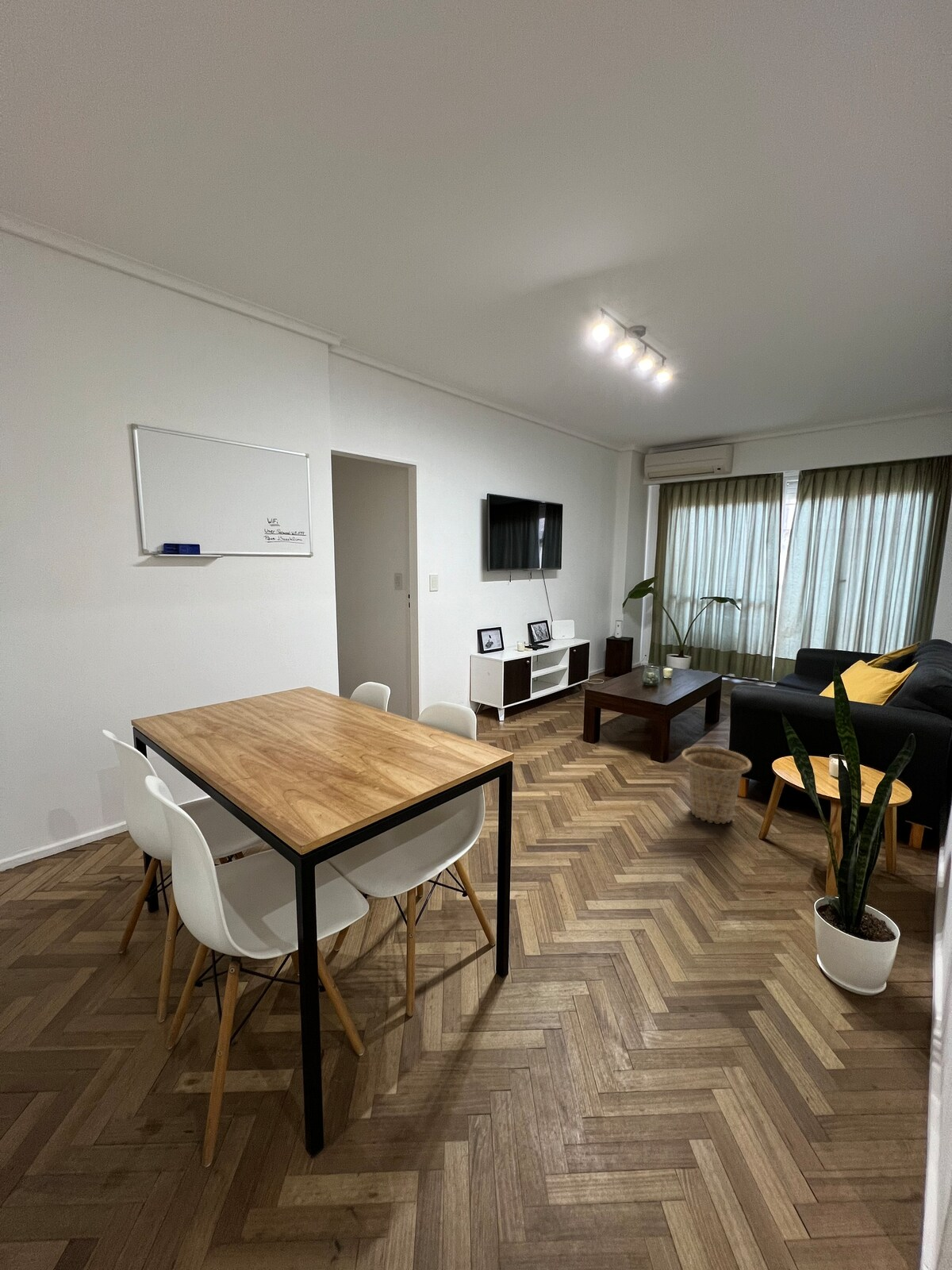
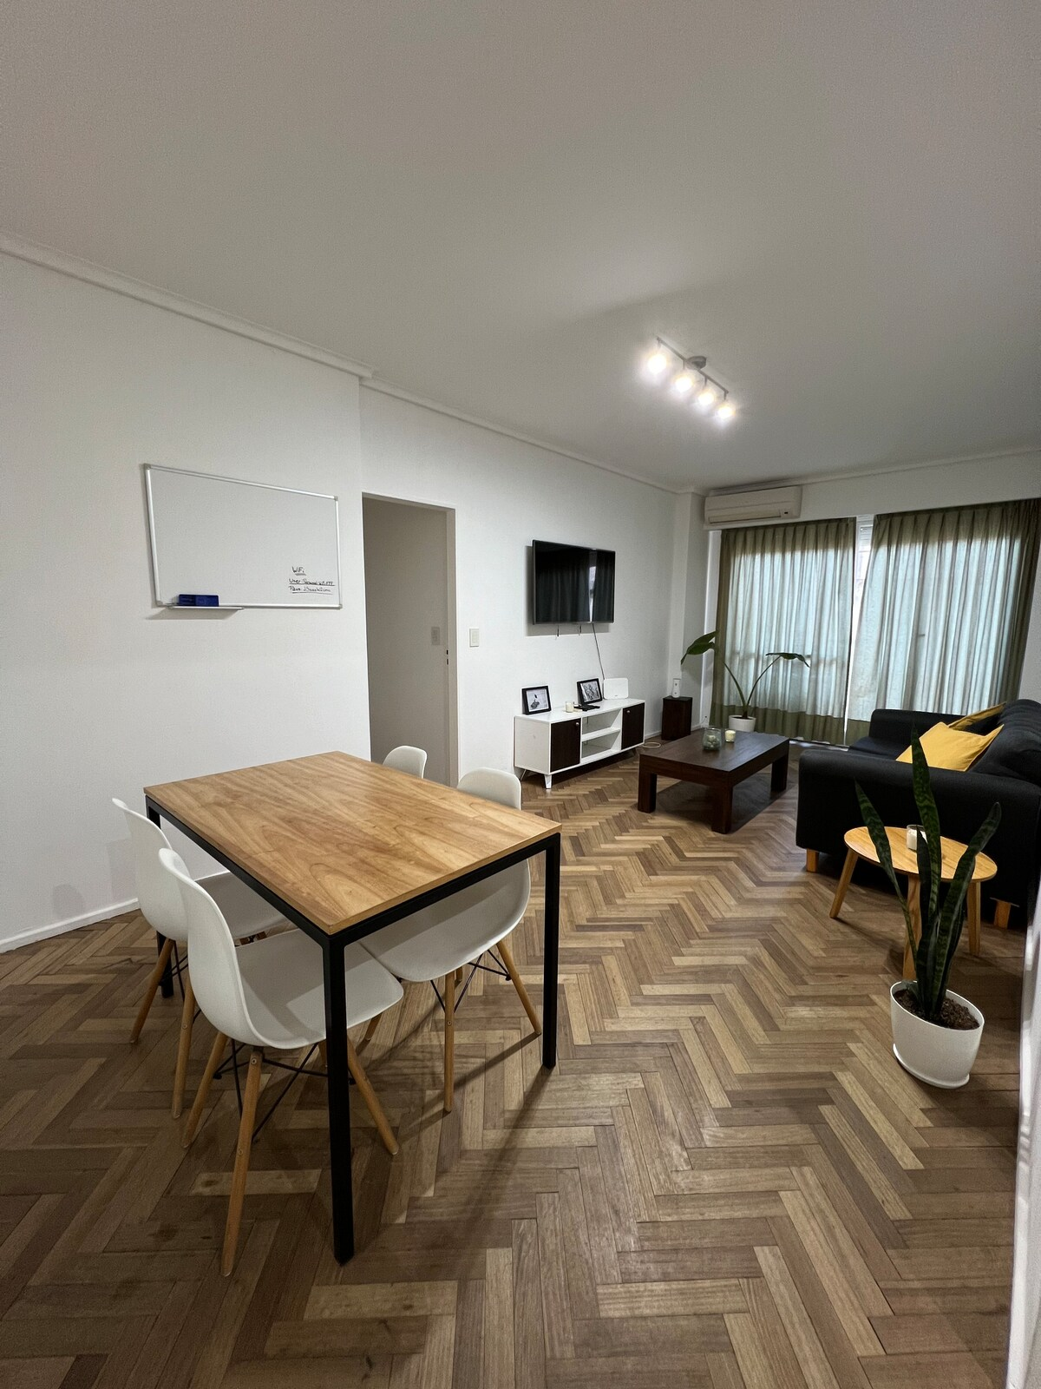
- basket (713, 786)
